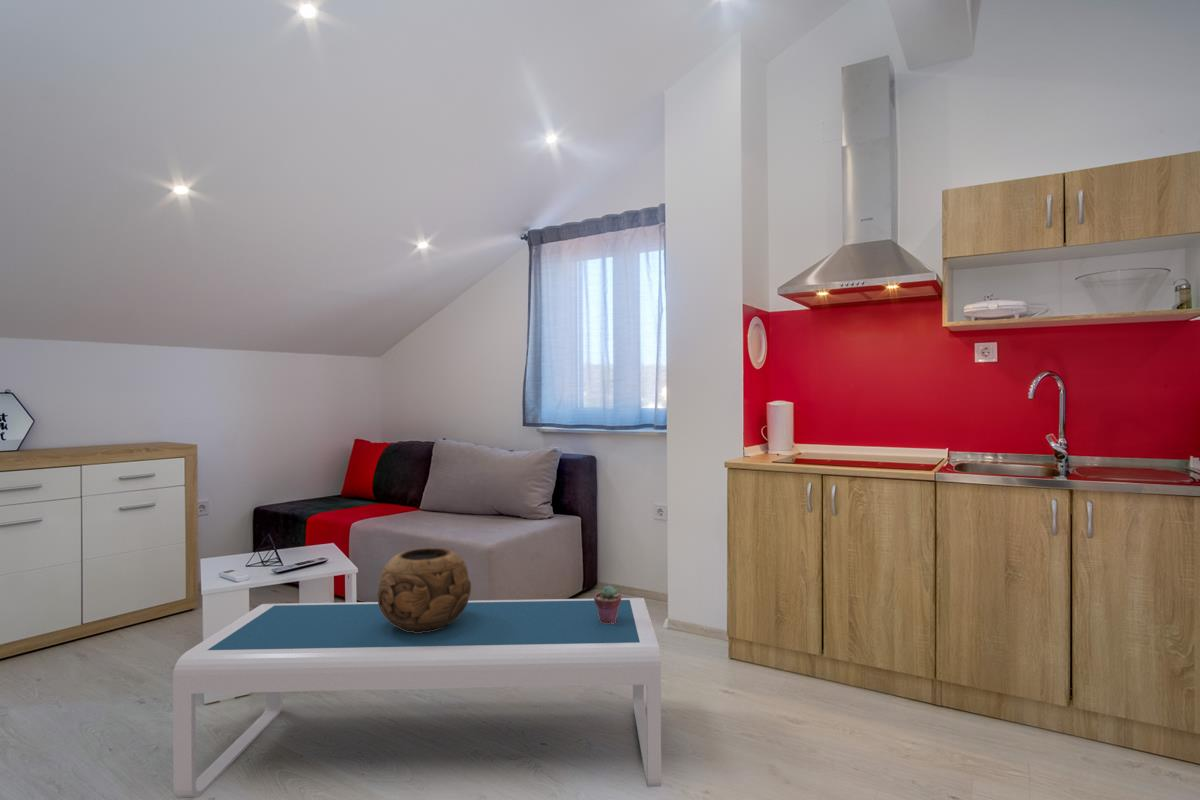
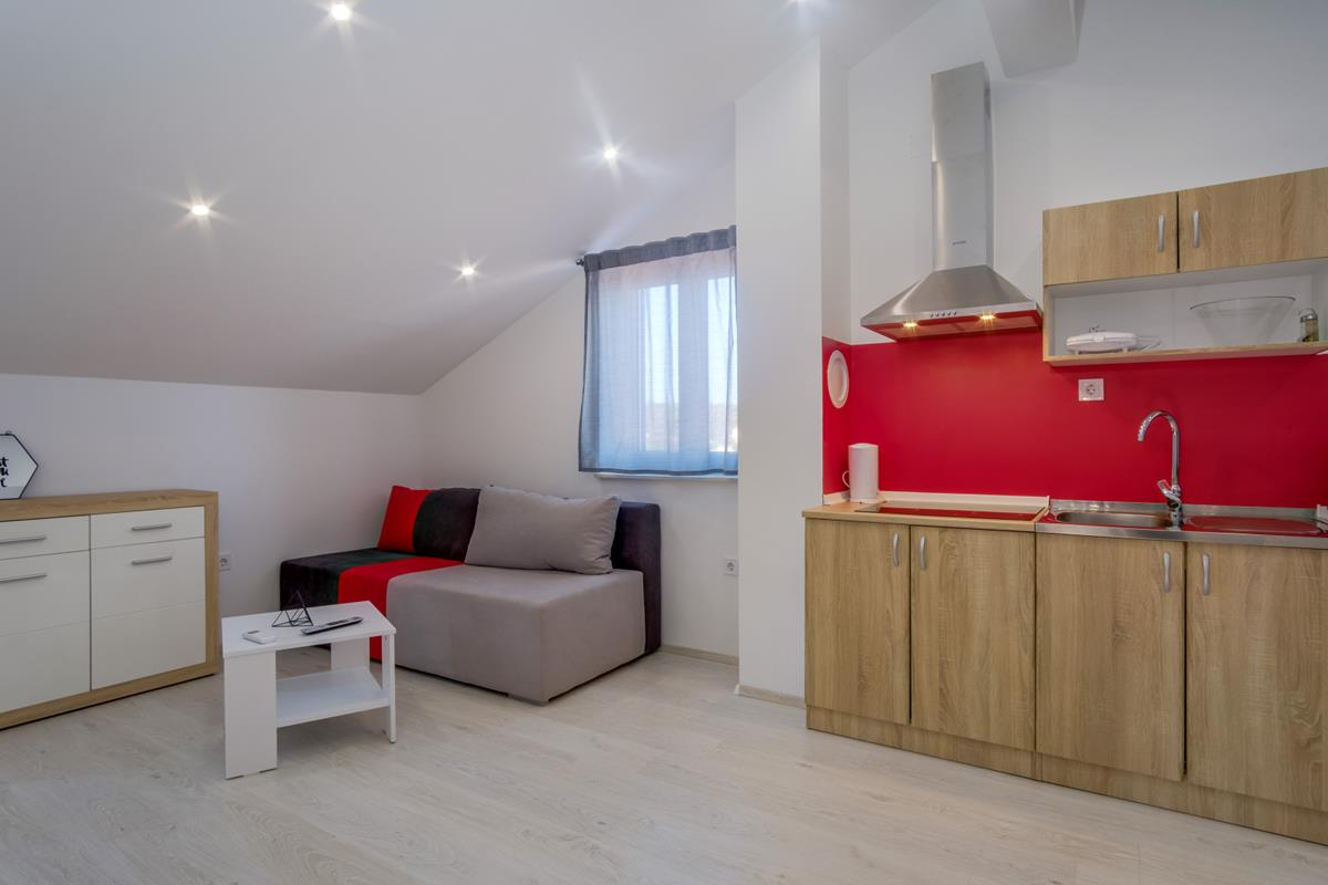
- coffee table (441, 685)
- potted succulent (607, 602)
- decorative bowl (425, 588)
